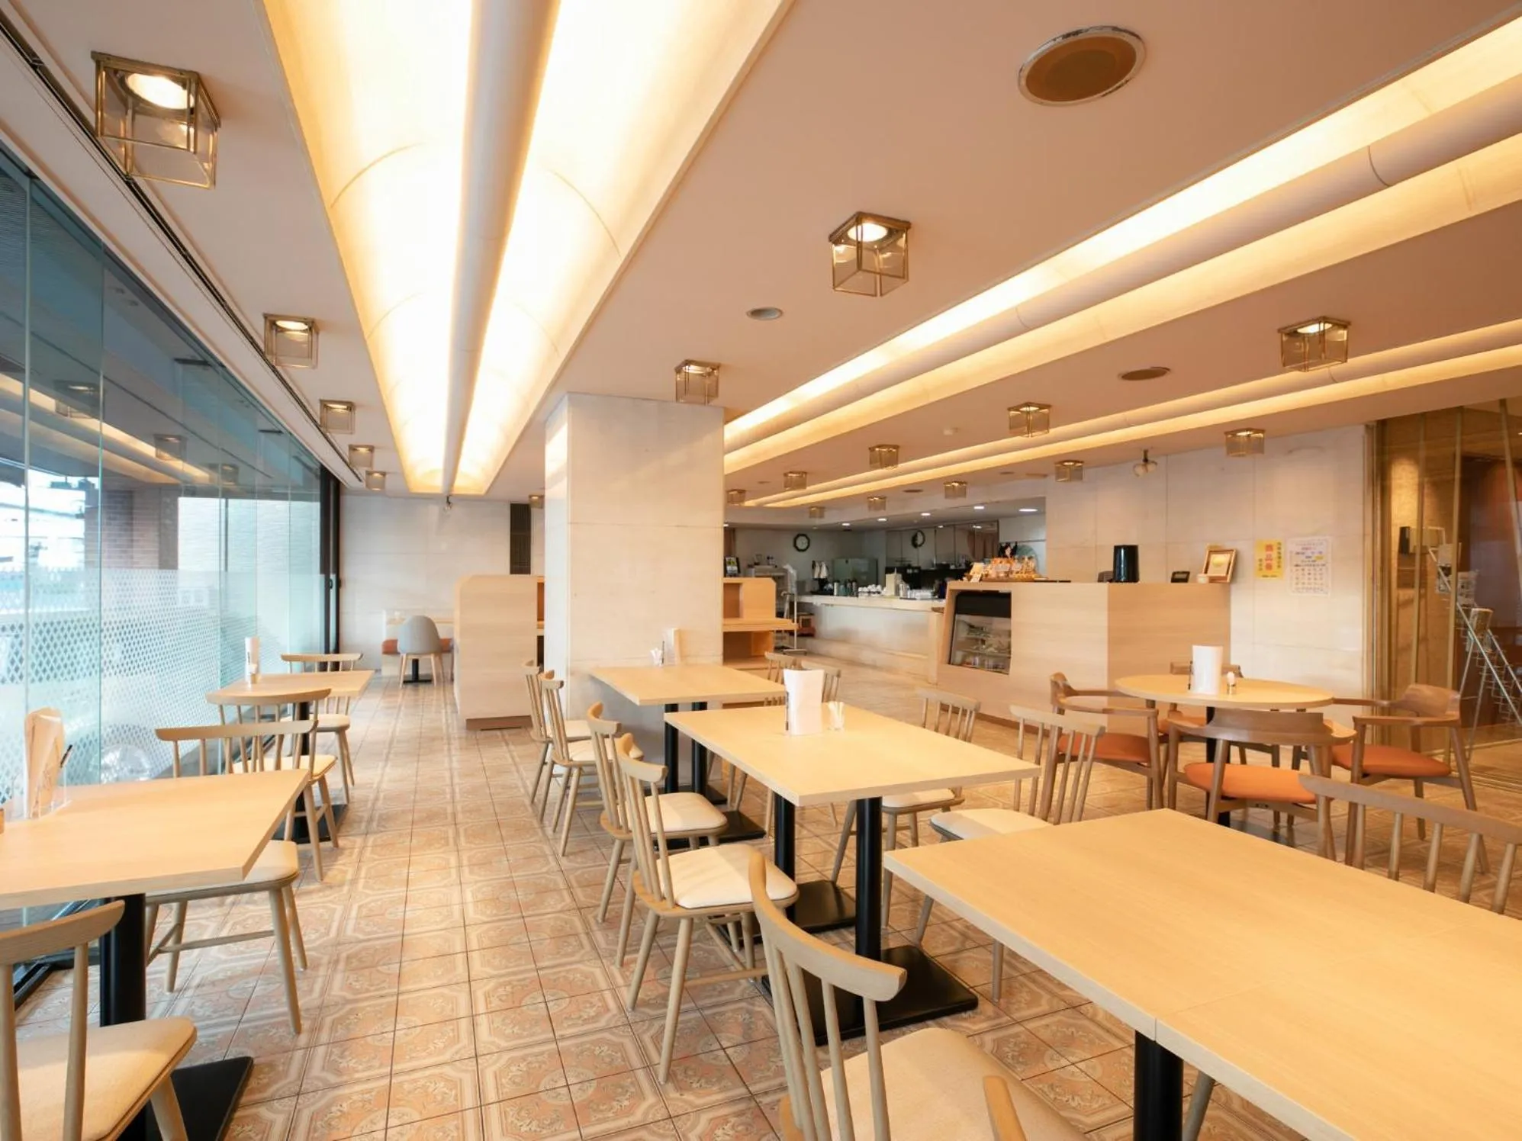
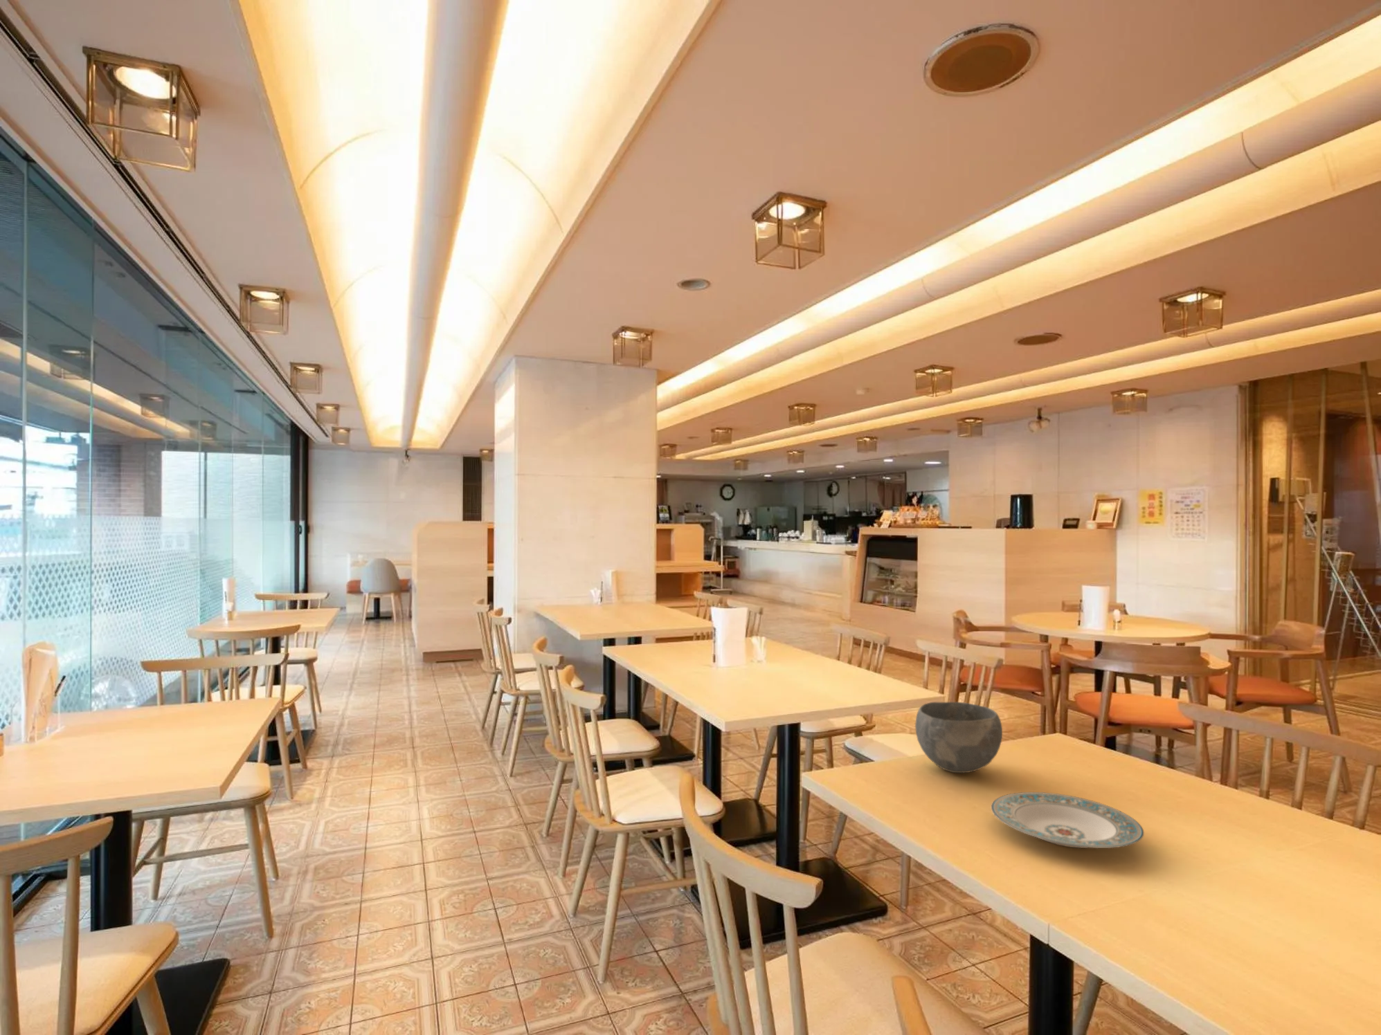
+ plate (1063, 825)
+ bowl (958, 739)
